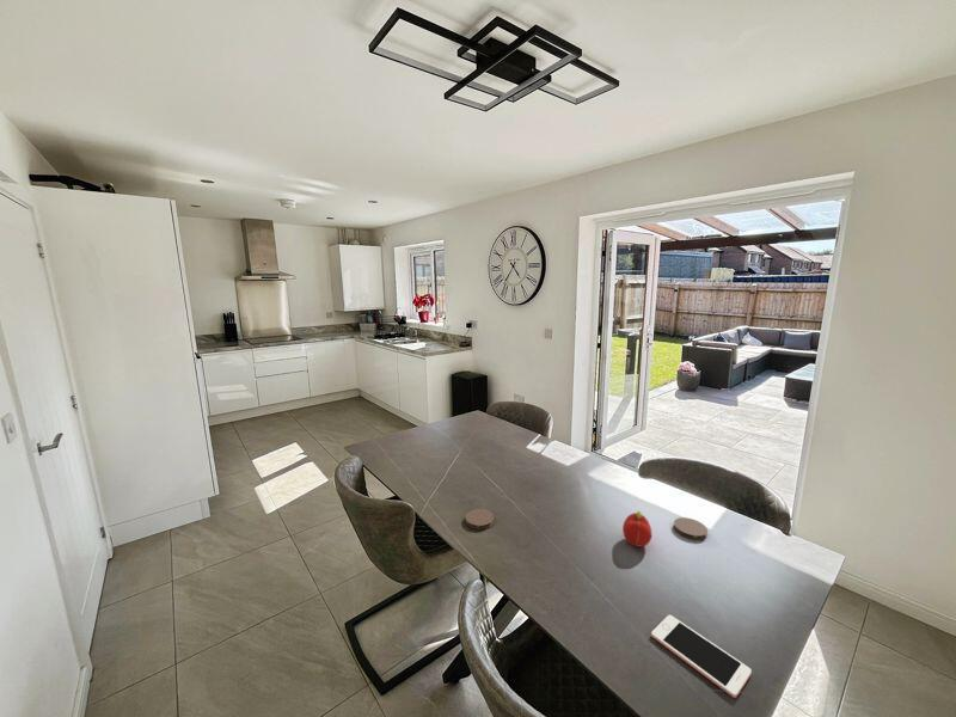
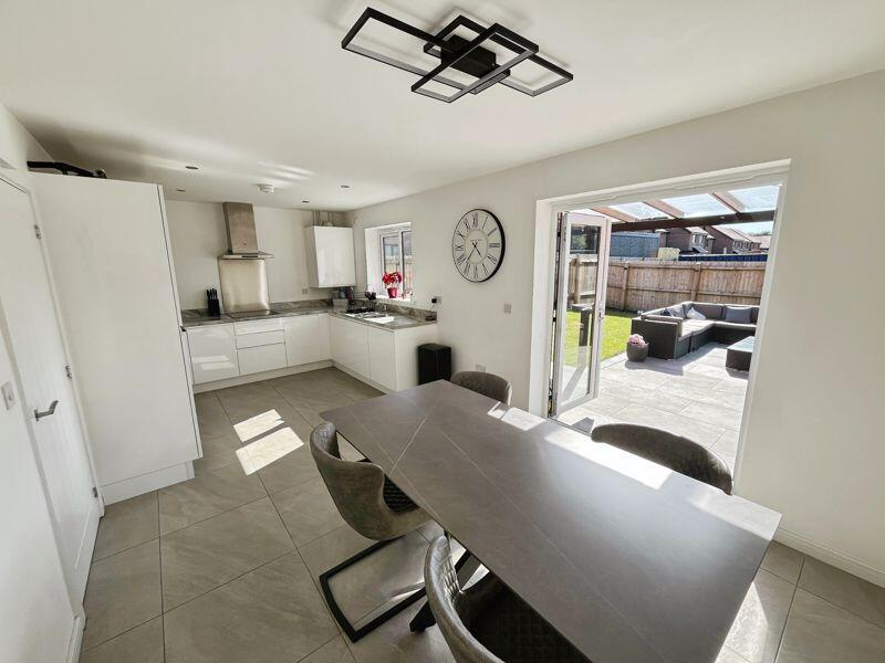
- cell phone (698, 651)
- coaster (479, 519)
- coaster (690, 528)
- fruit (637, 528)
